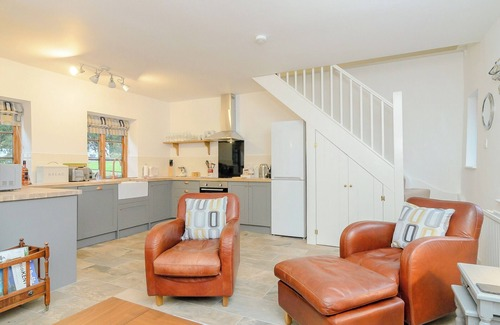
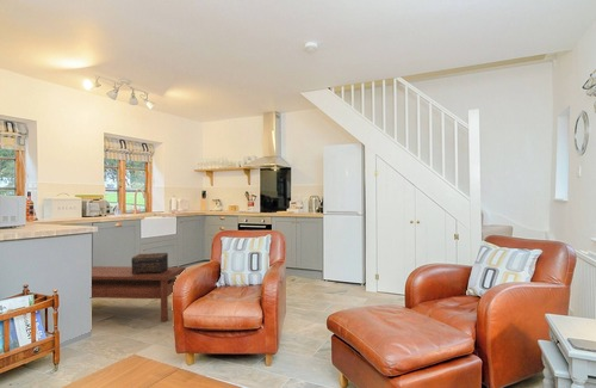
+ decorative box (150, 263)
+ coffee table (119, 291)
